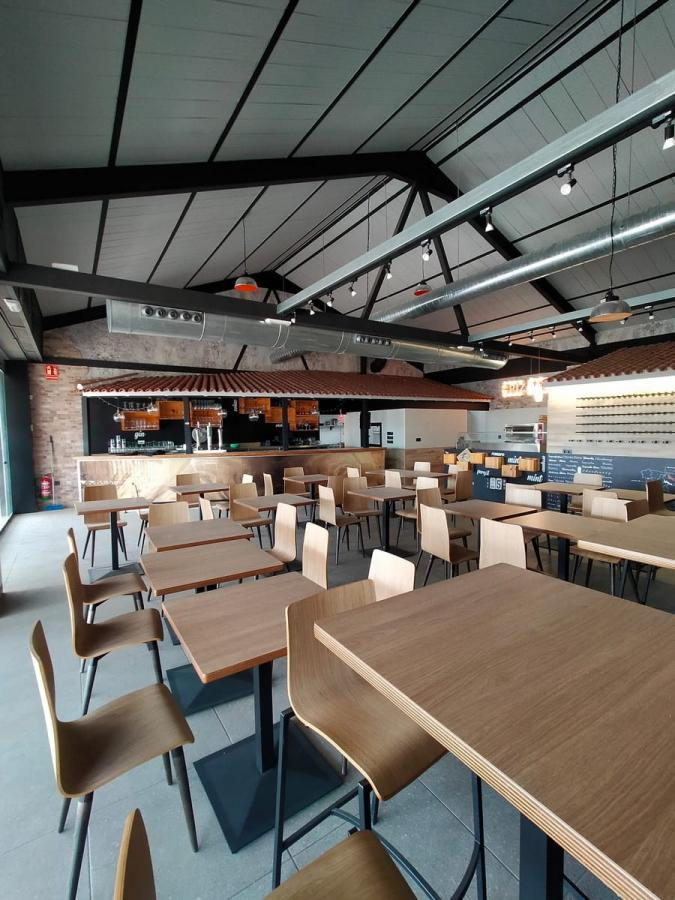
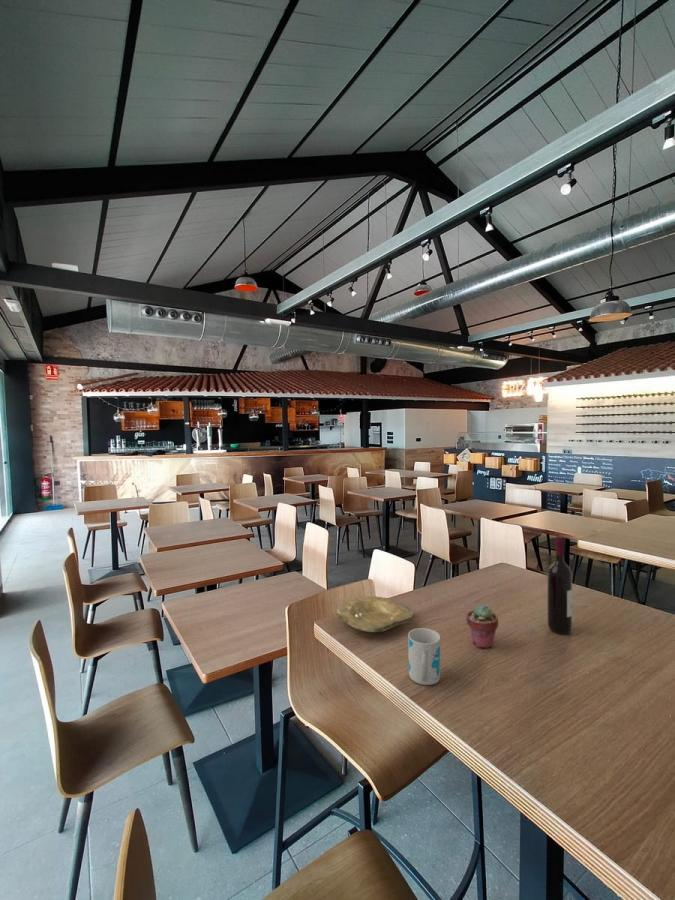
+ plate (374, 615)
+ potted succulent (482, 623)
+ mug (424, 660)
+ wine bottle (559, 583)
